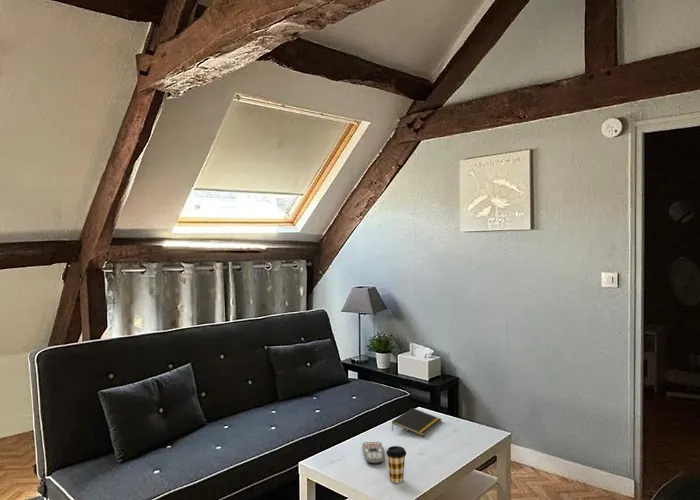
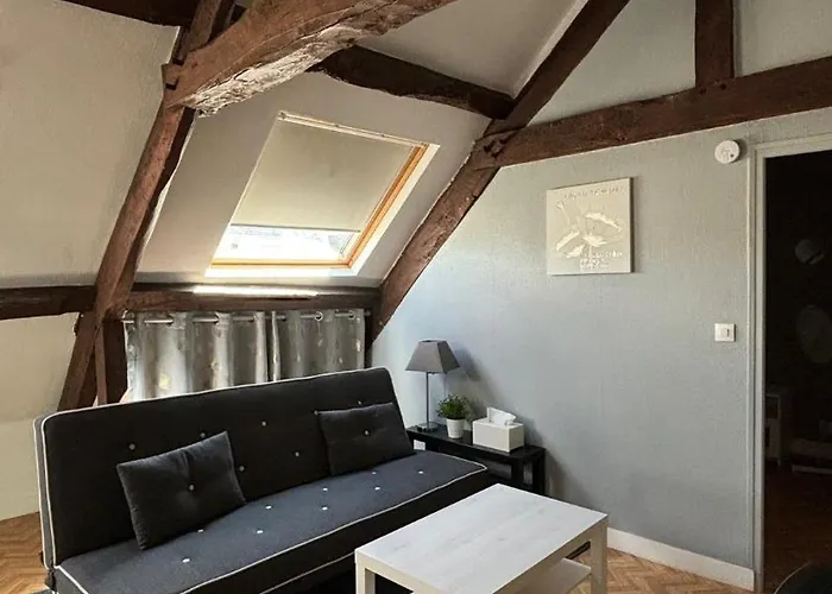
- remote control (373, 452)
- coffee cup (396, 464)
- notepad (417, 421)
